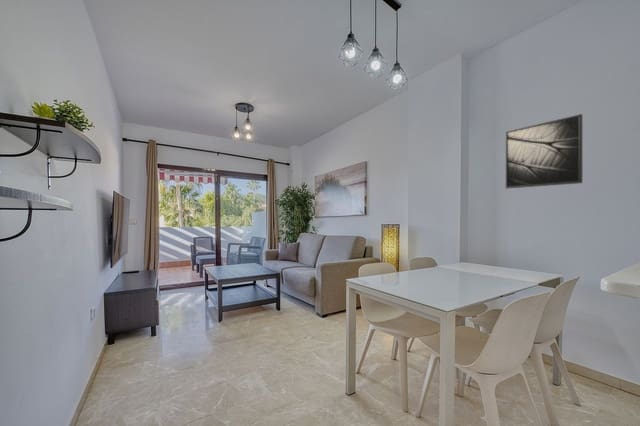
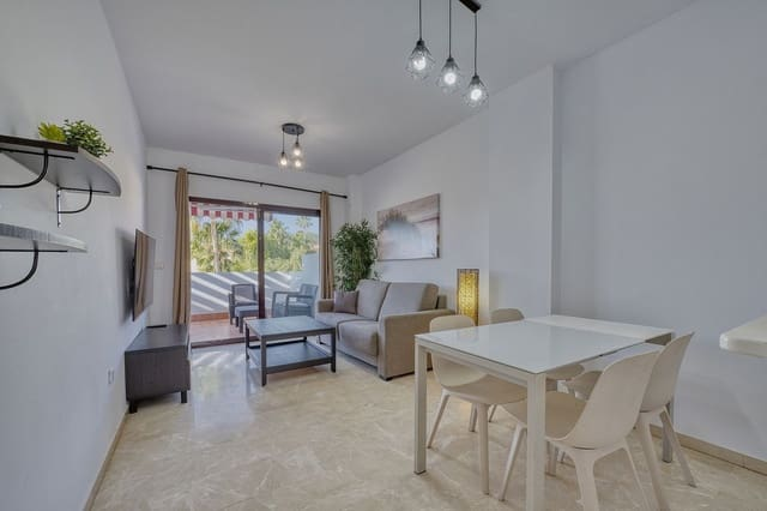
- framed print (540, 154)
